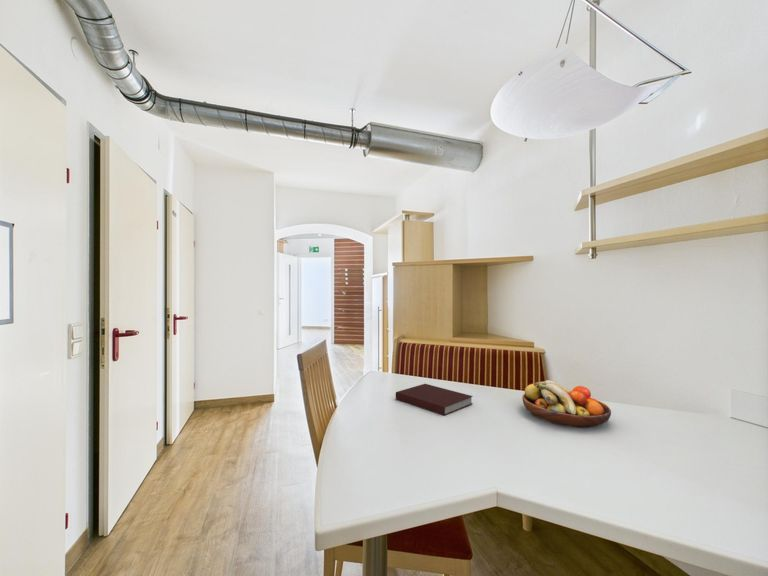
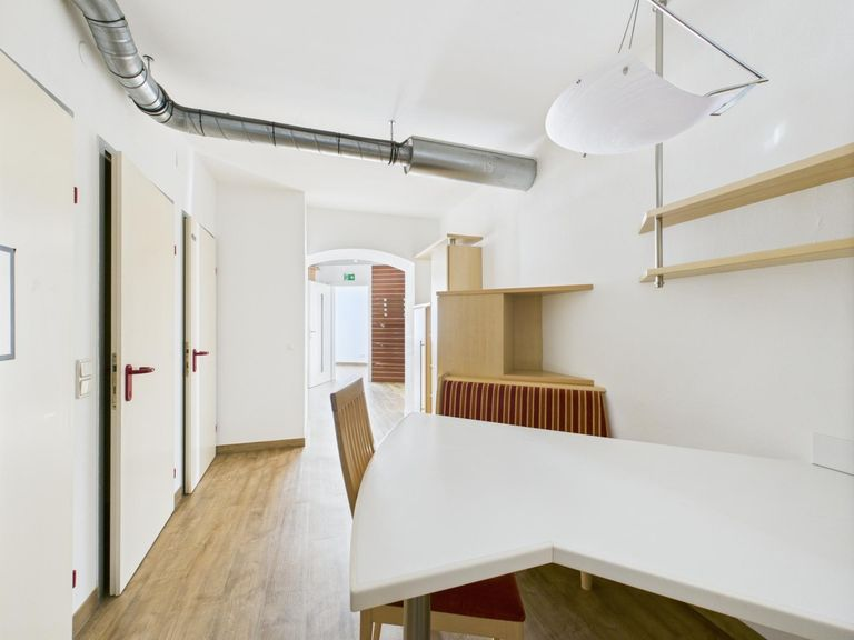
- fruit bowl (564, 399)
- notebook (433, 397)
